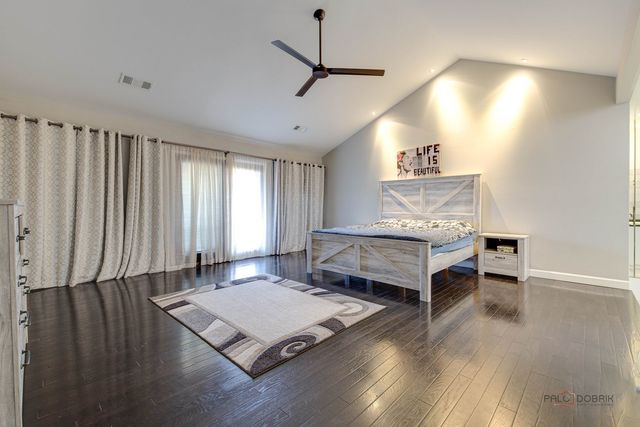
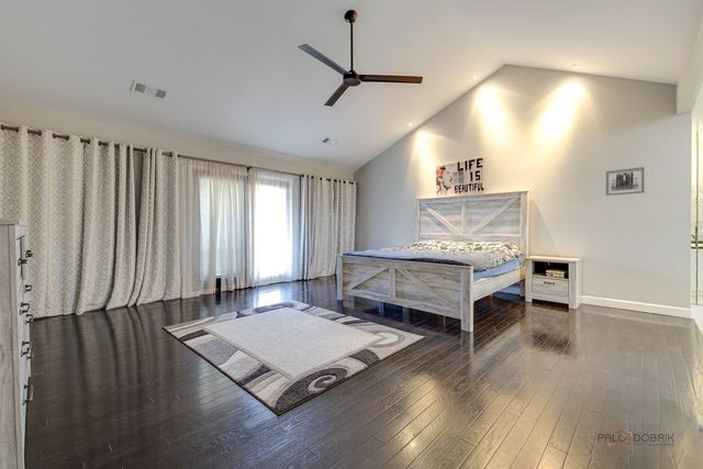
+ wall art (624, 181)
